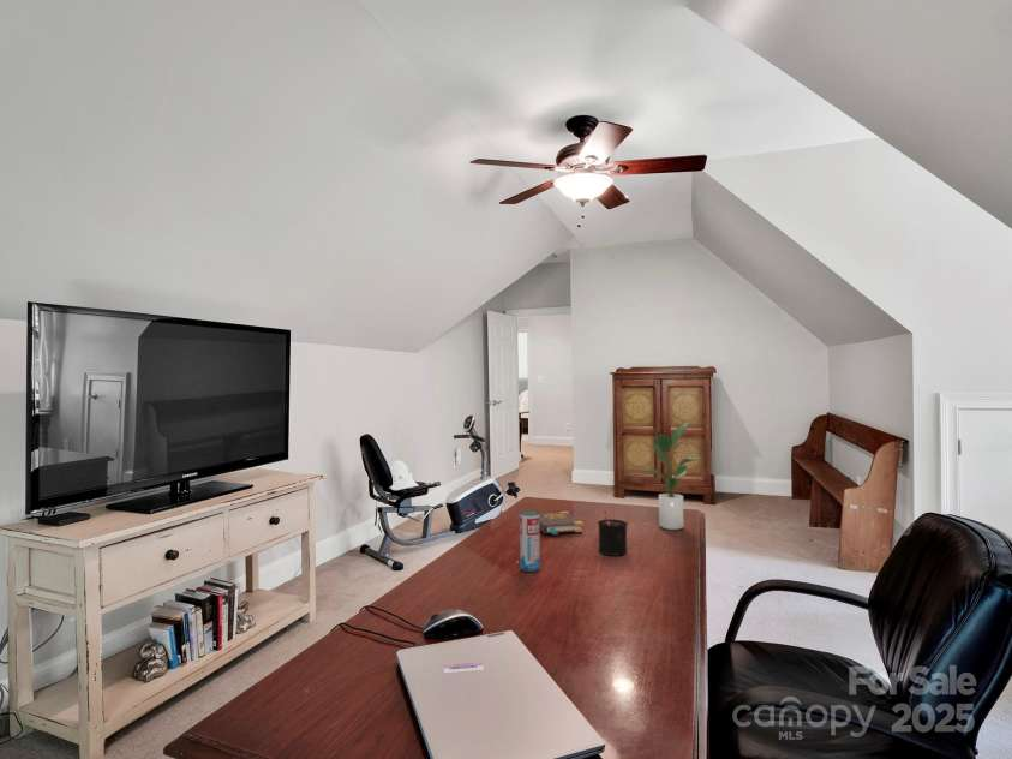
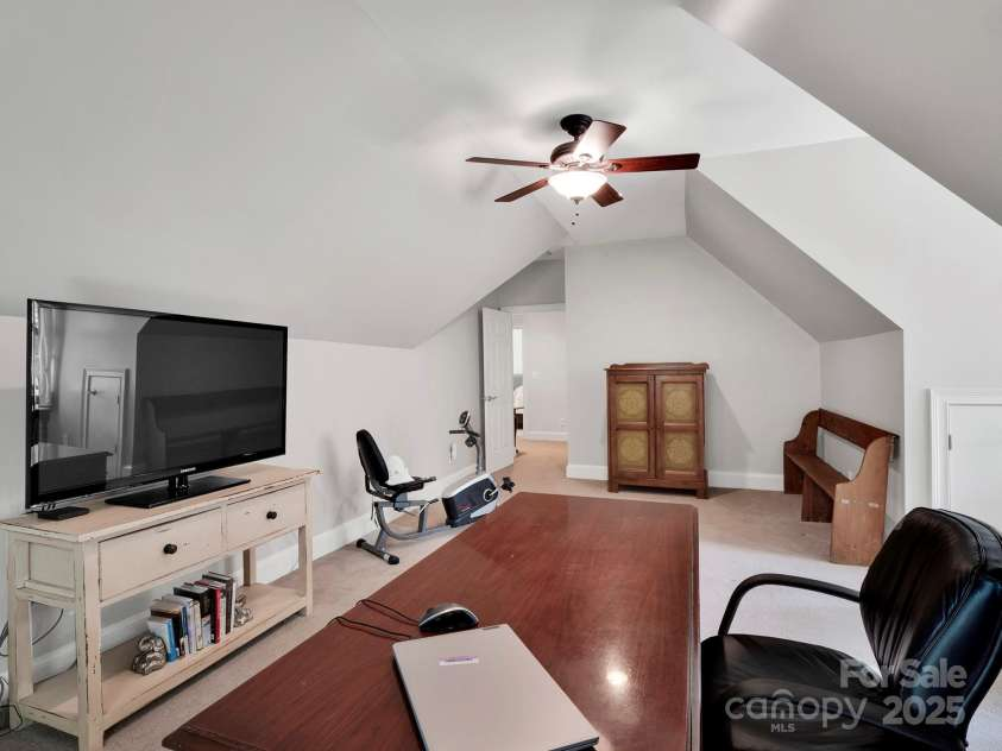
- book (556, 521)
- candle (612, 530)
- potted plant (667, 472)
- beverage can (529, 539)
